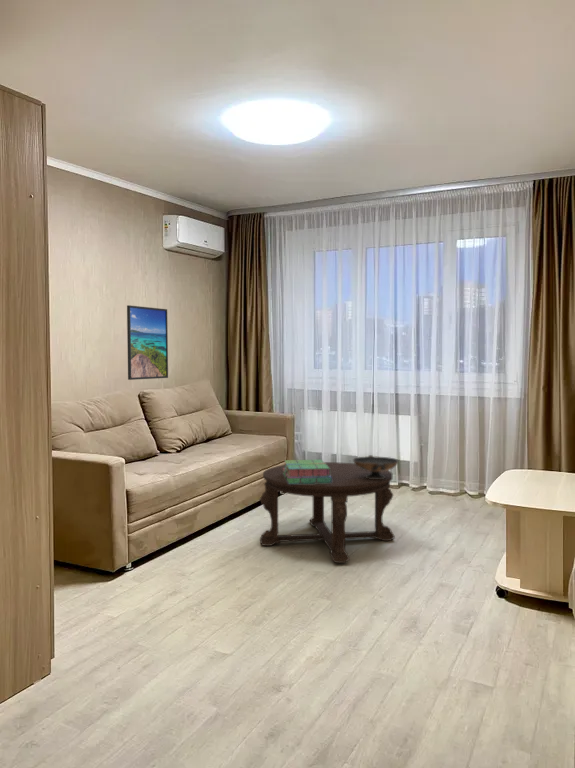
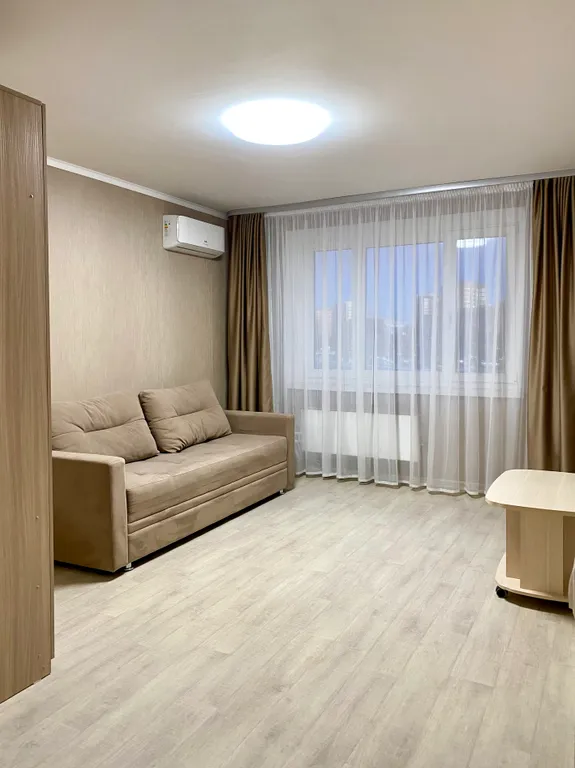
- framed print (148, 343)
- decorative bowl (375, 468)
- coffee table (323, 507)
- stack of books (306, 471)
